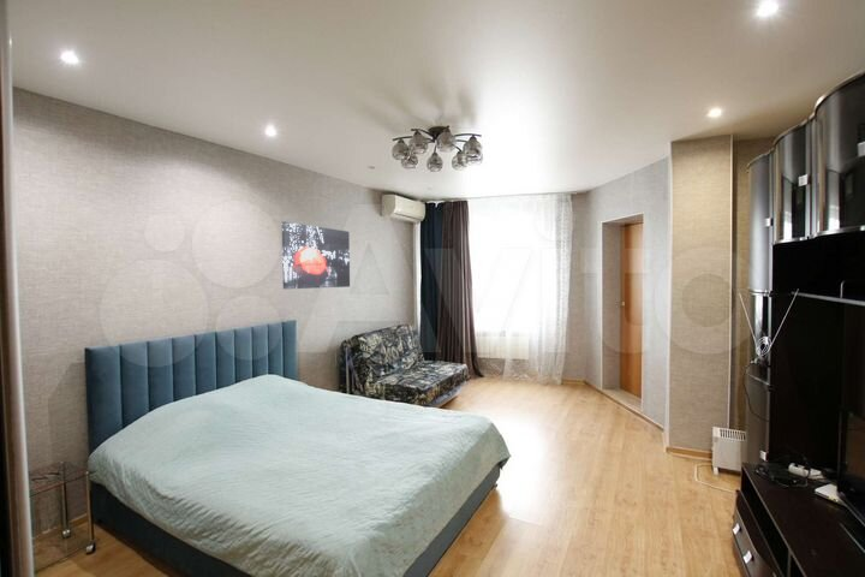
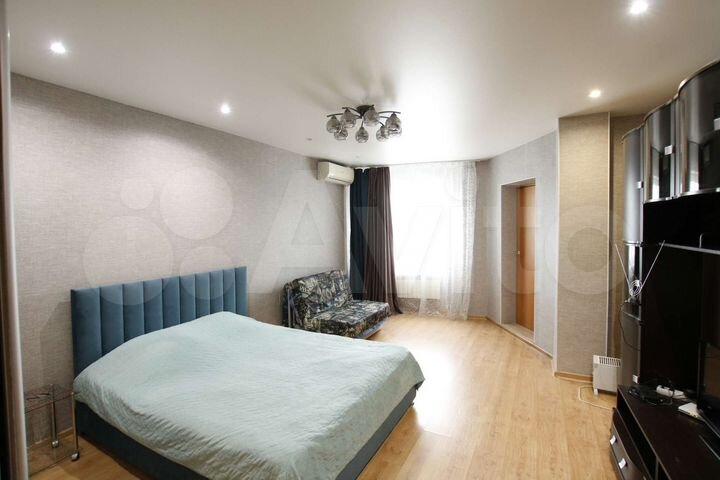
- wall art (318, 257)
